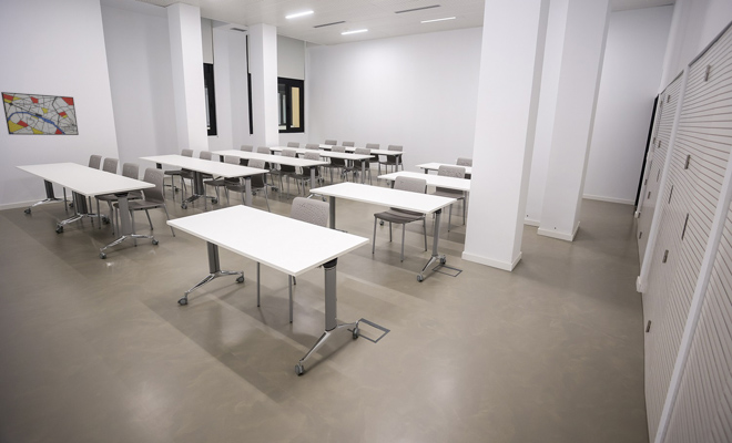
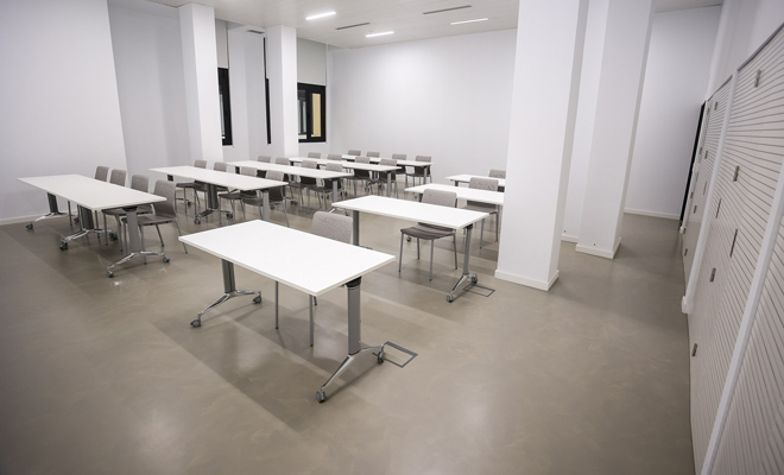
- wall art (42, 114)
